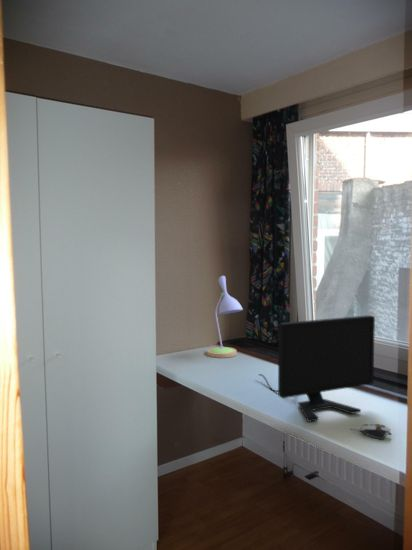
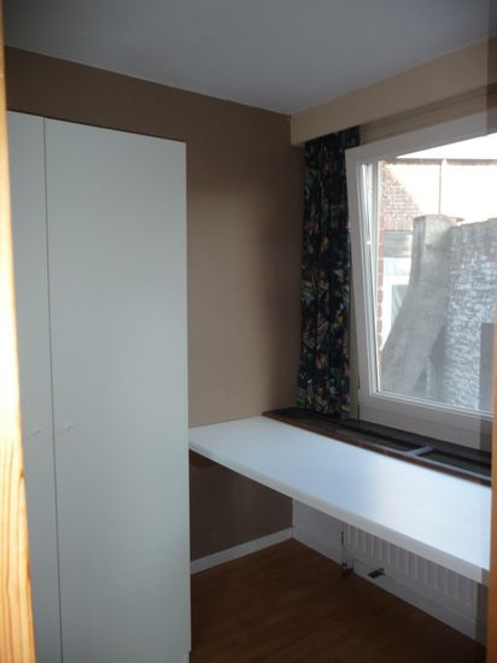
- computer mouse (370, 429)
- computer monitor (297, 354)
- desk lamp (225, 313)
